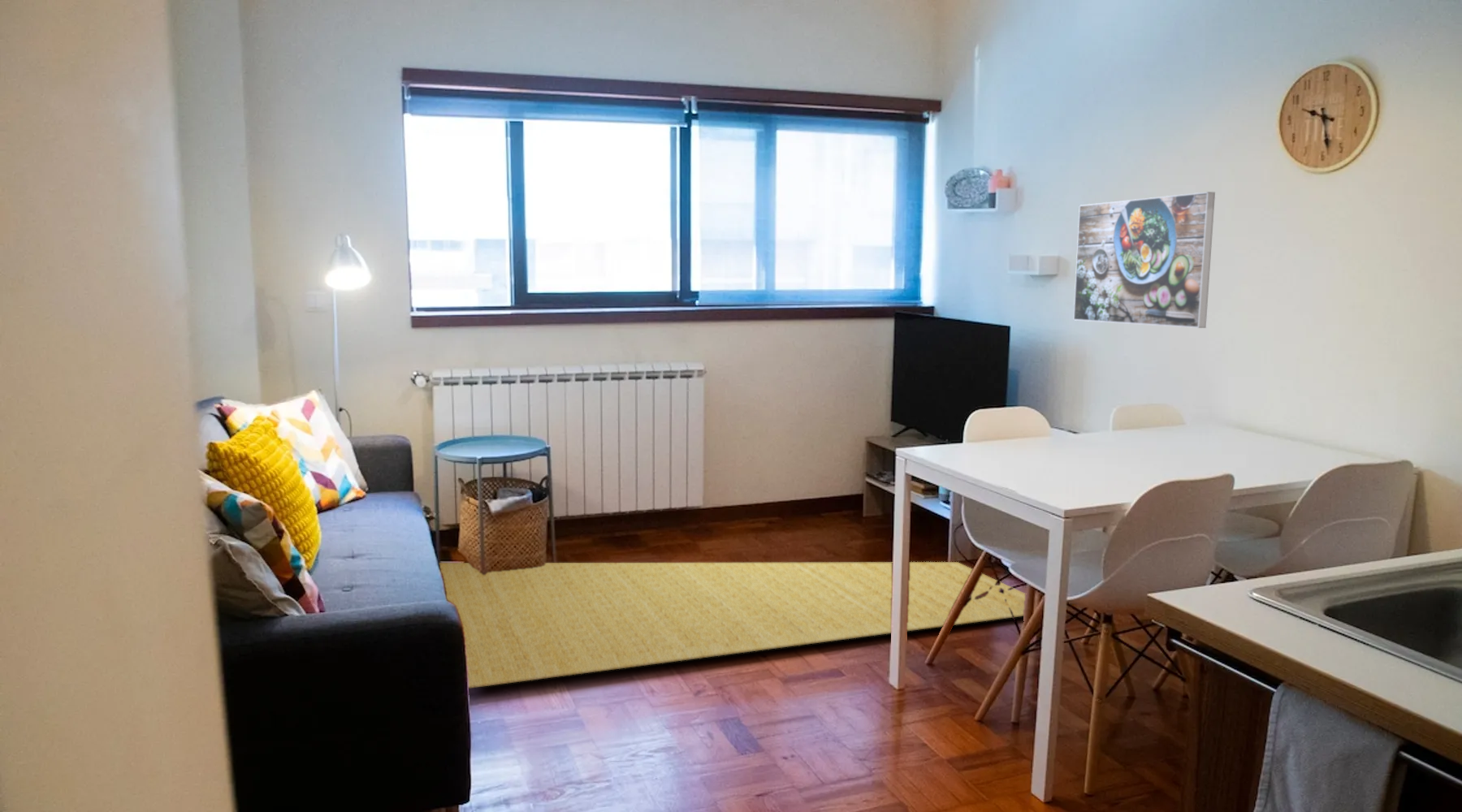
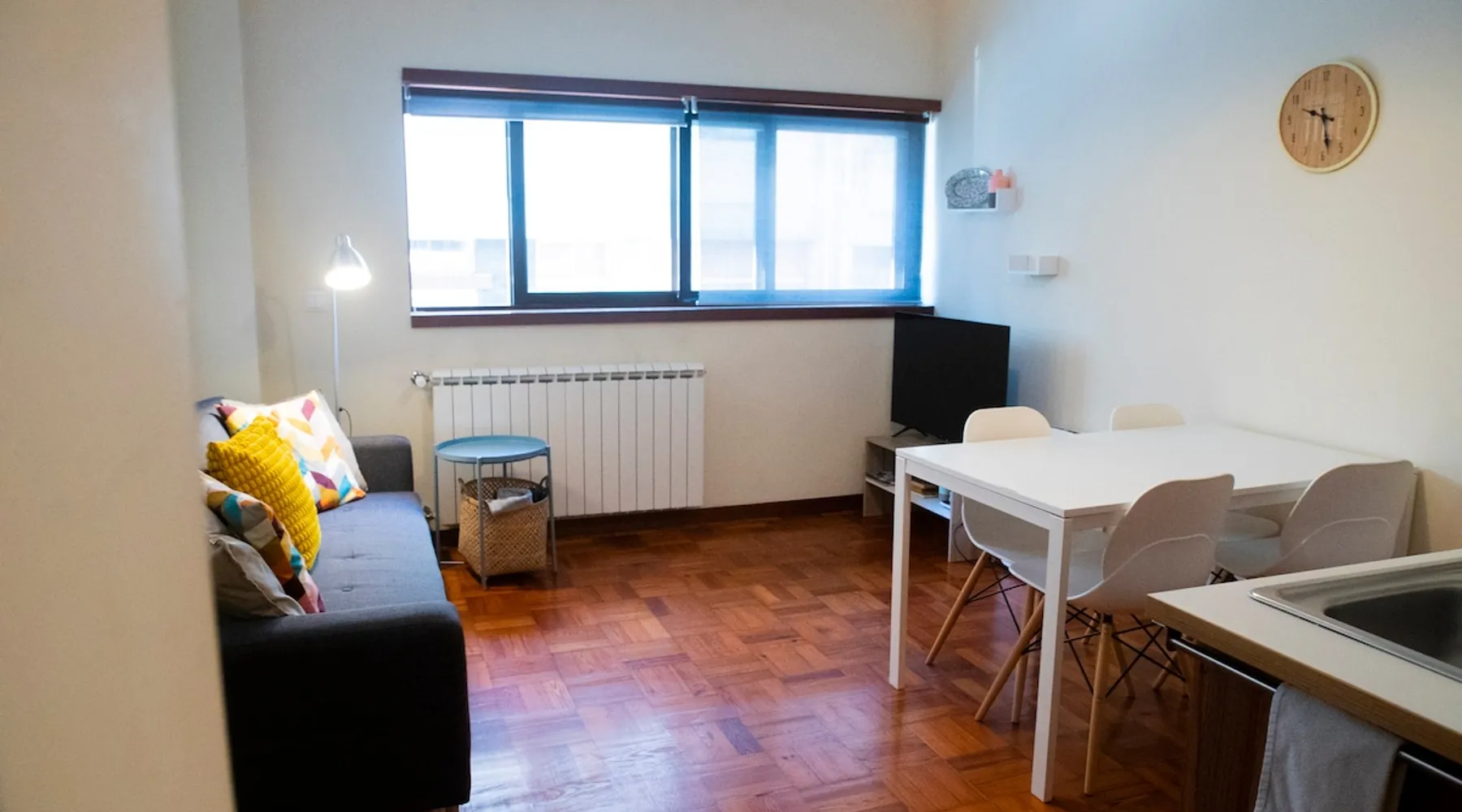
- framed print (1137, 261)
- rug (691, 581)
